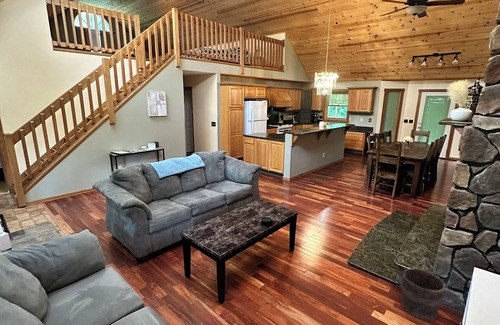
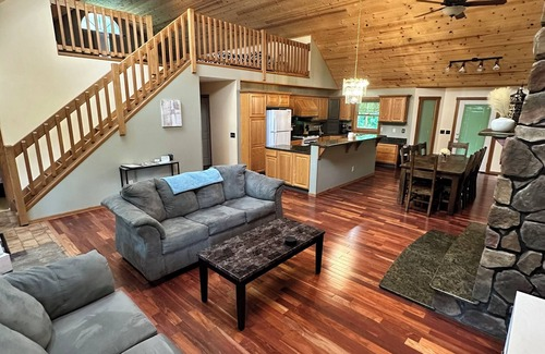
- bucket (421, 292)
